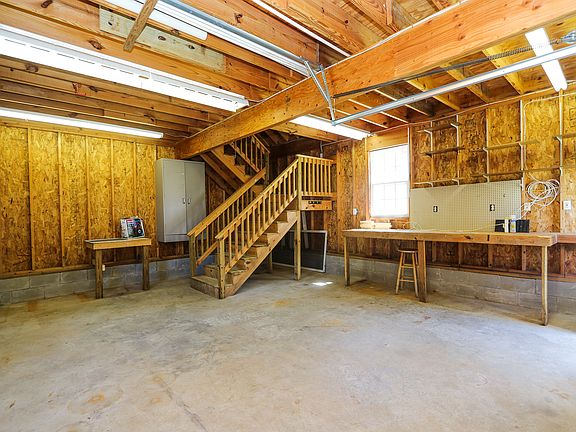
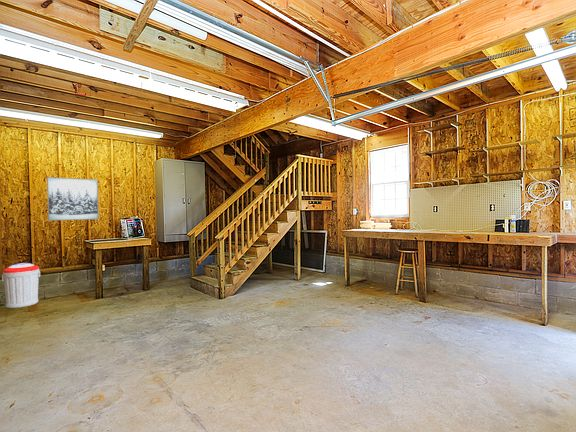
+ trash can (21, 284)
+ wall art (73, 199)
